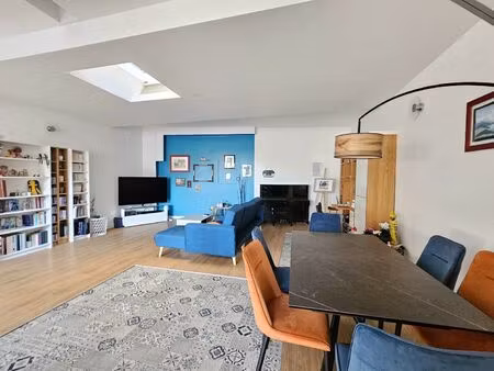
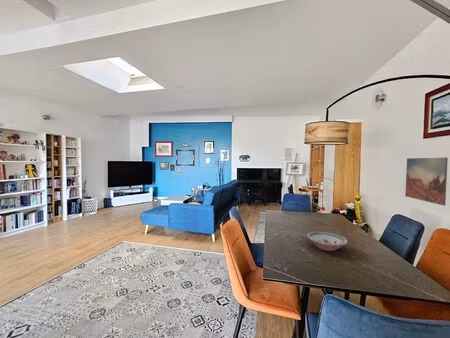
+ wall art (423, 179)
+ bowl (326, 242)
